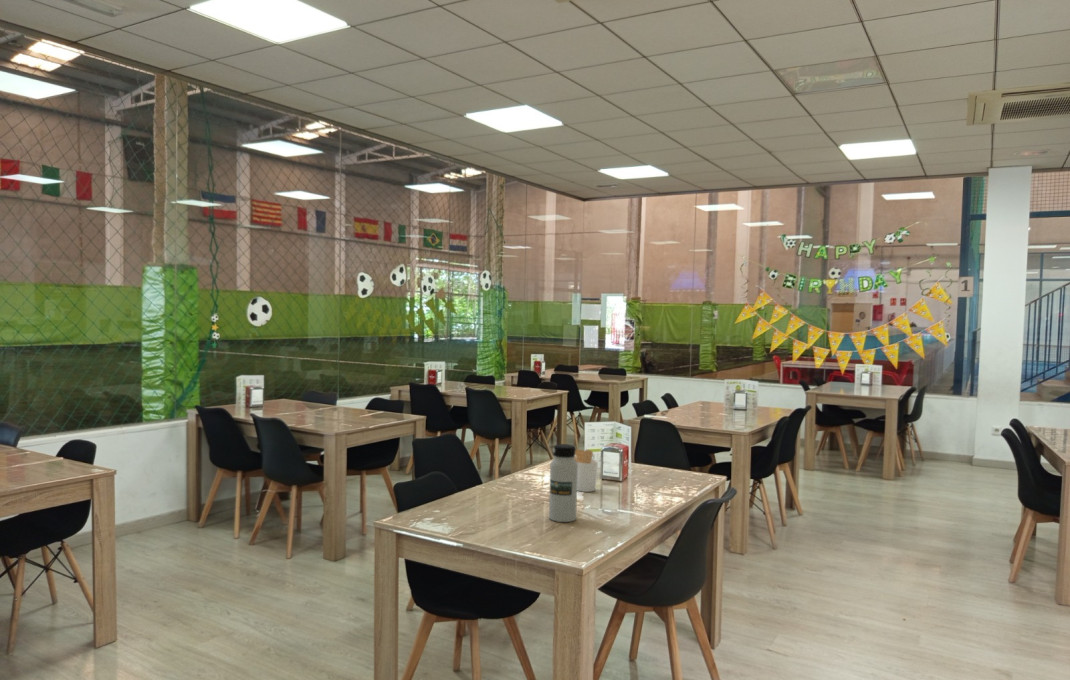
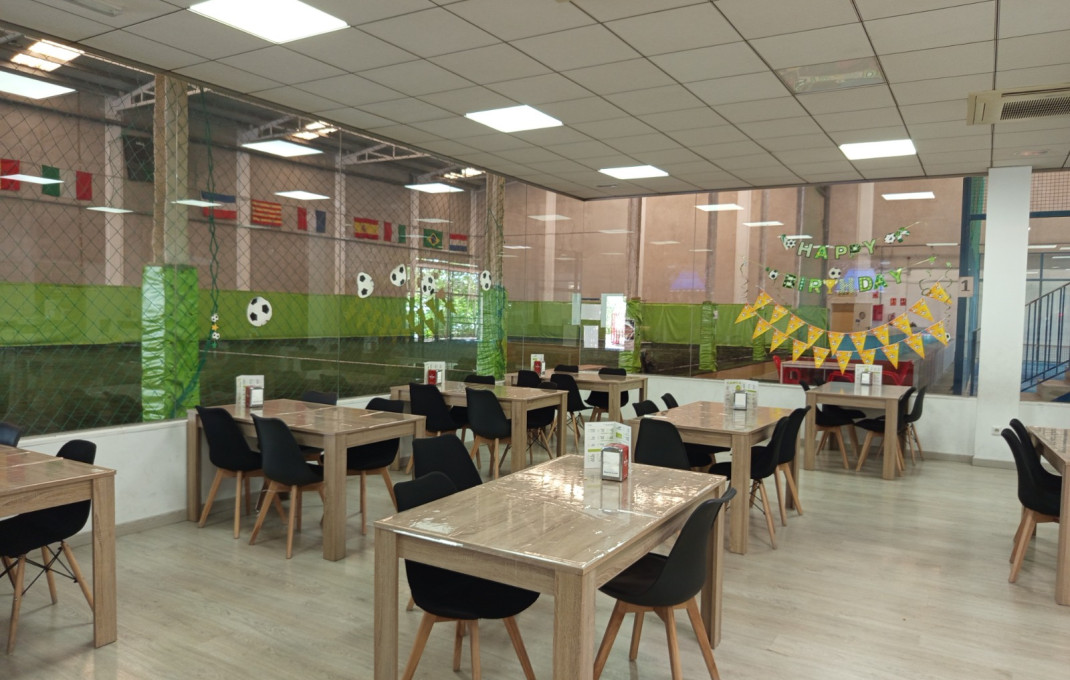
- utensil holder (580, 468)
- water bottle (563, 482)
